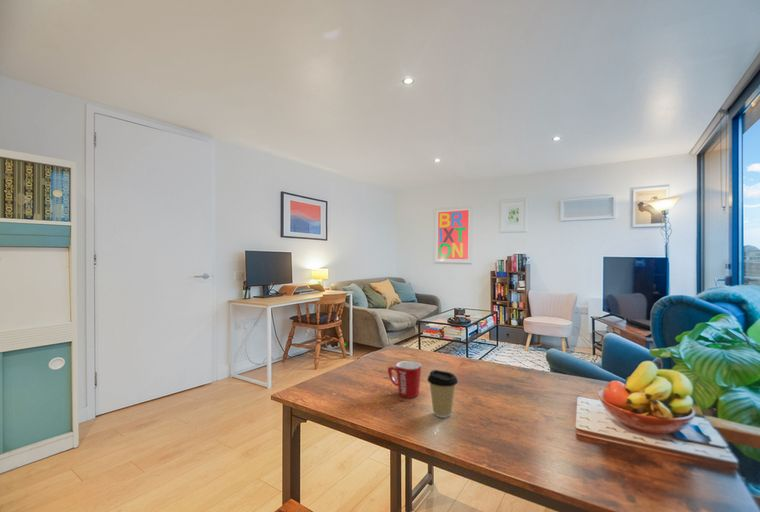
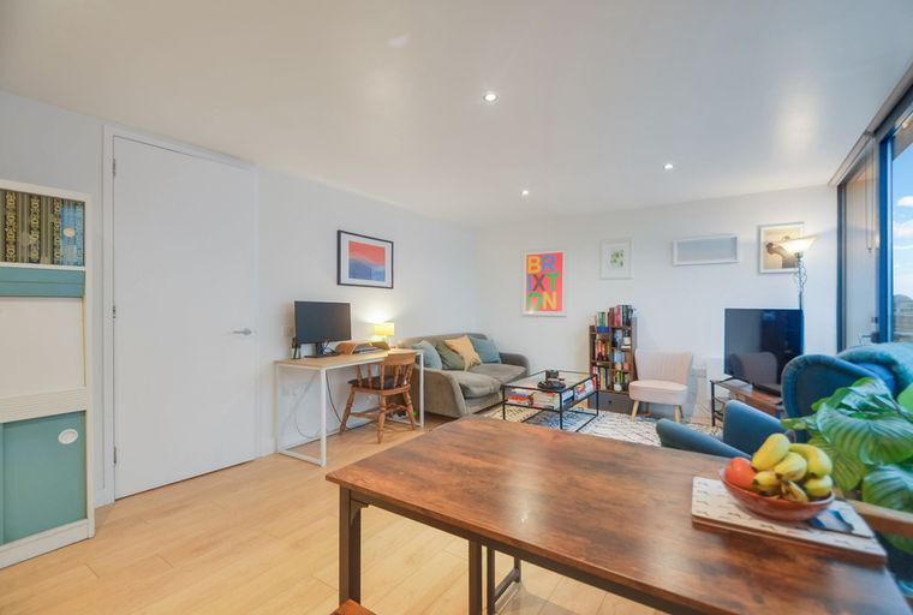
- coffee cup (442, 393)
- mug (403, 378)
